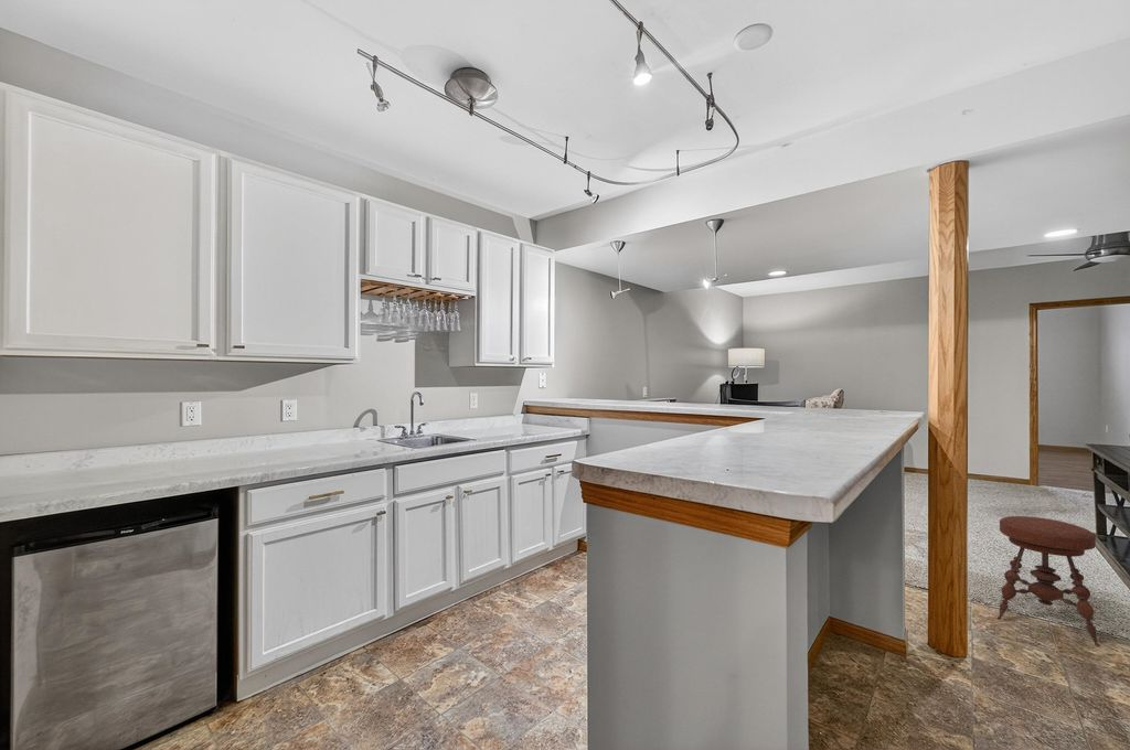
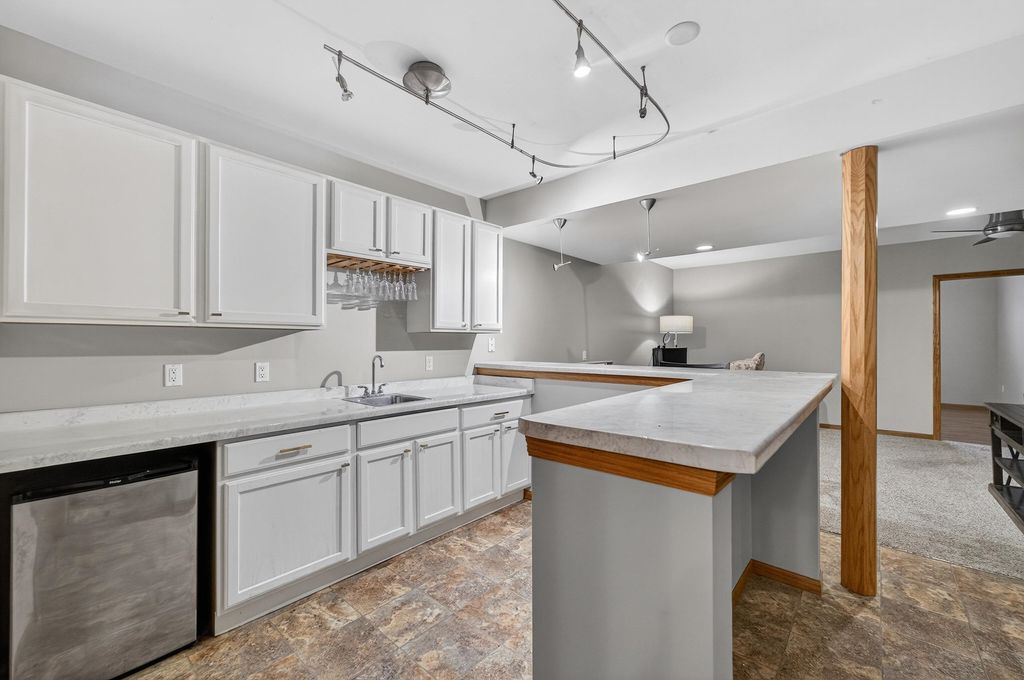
- stool (1045, 570)
